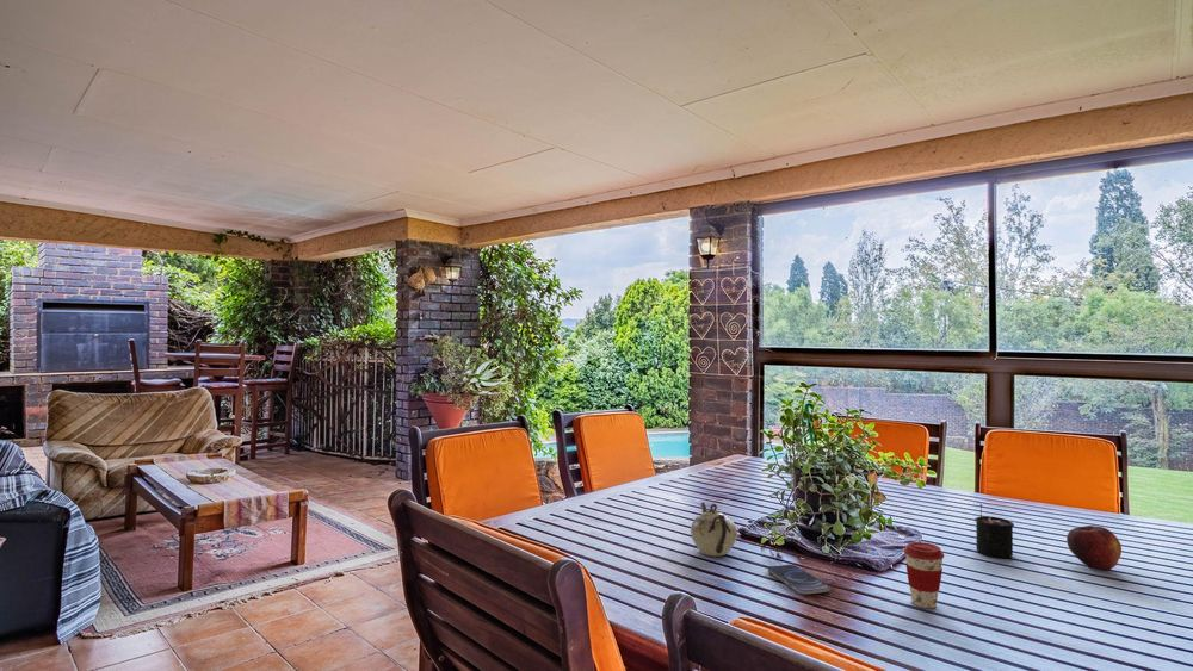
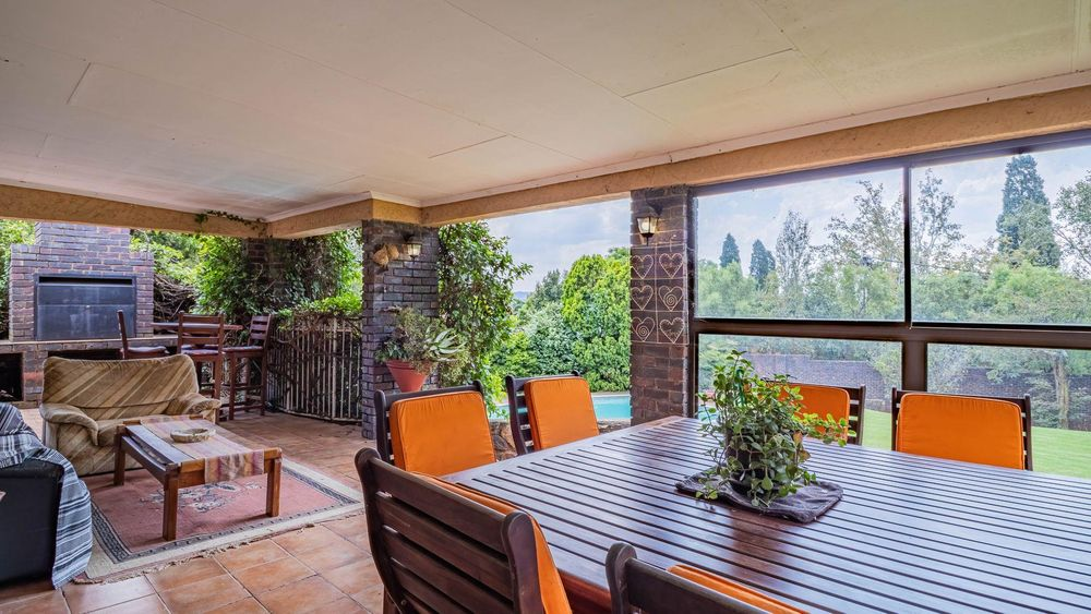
- candle (994, 529)
- teapot (712, 526)
- fruit (1093, 546)
- coffee cup (923, 574)
- smartphone (797, 578)
